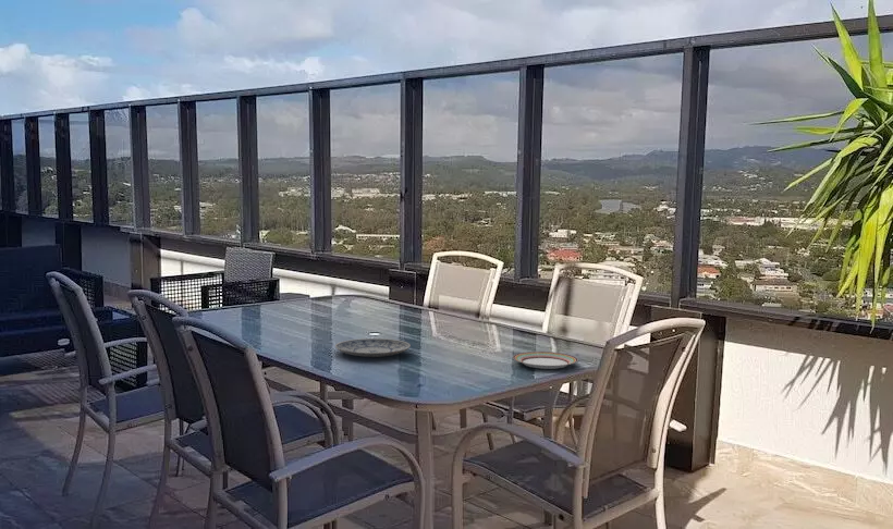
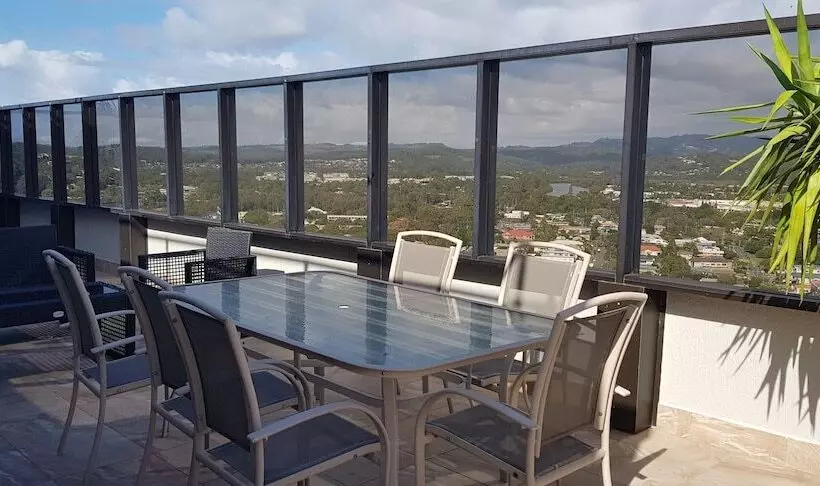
- plate (372, 348)
- plate (545, 360)
